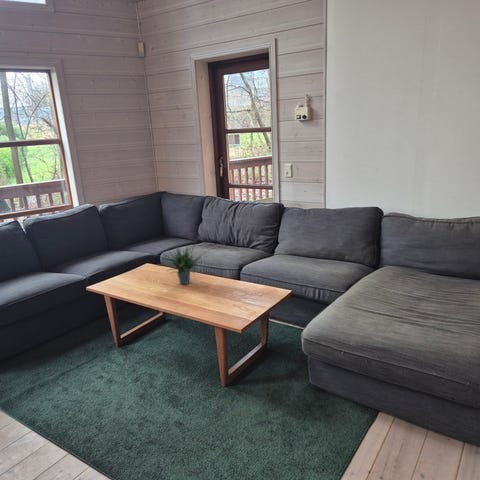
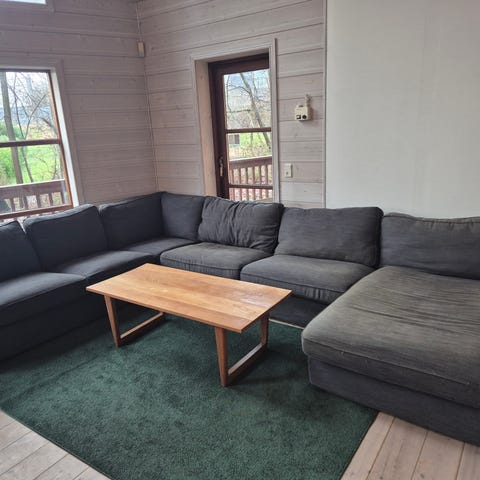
- potted plant (183, 260)
